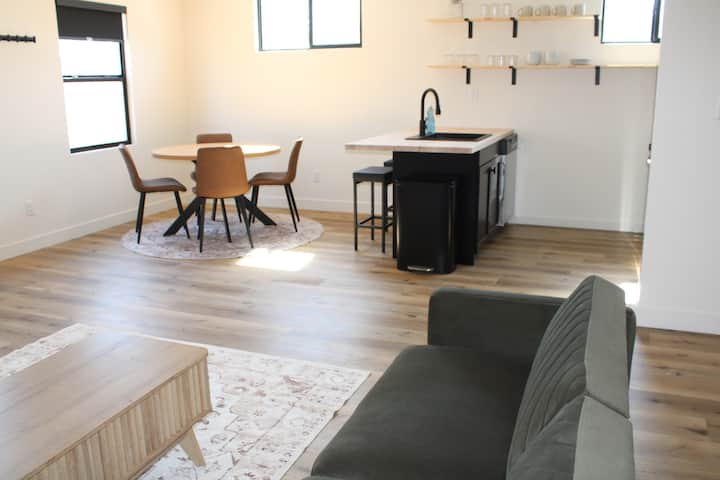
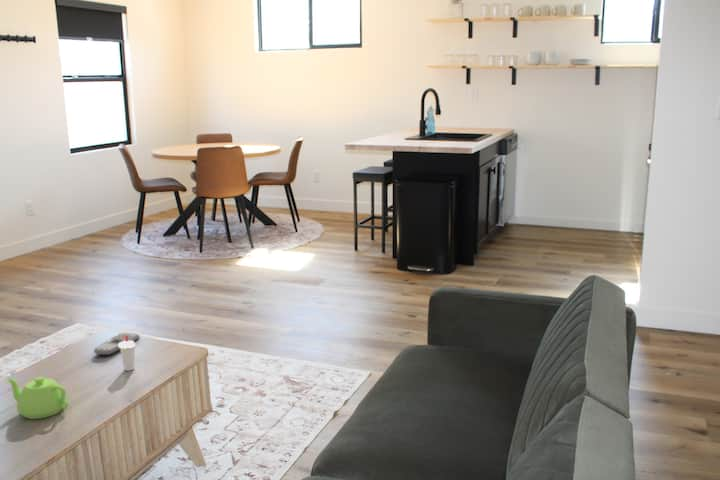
+ teapot (37, 394)
+ remote control (116, 344)
+ cup (128, 352)
